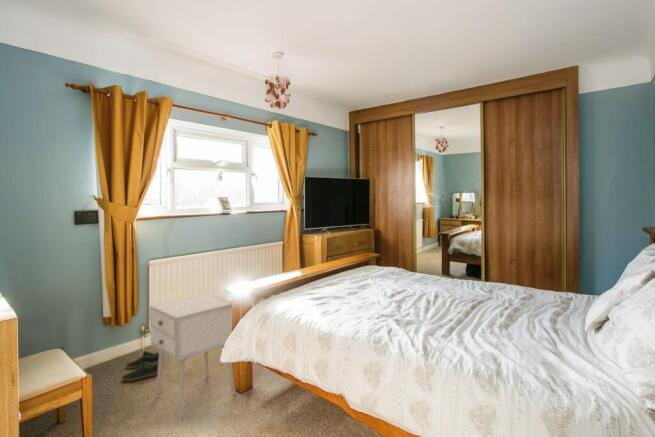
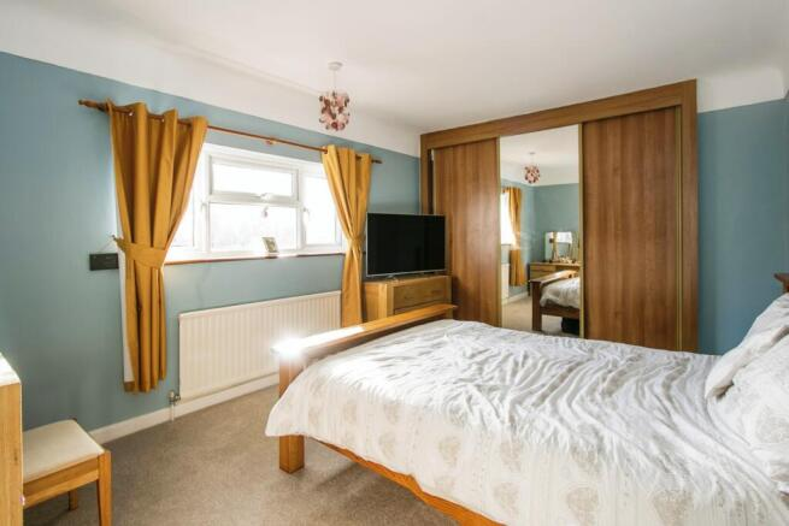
- nightstand (192, 351)
- shoe (142, 364)
